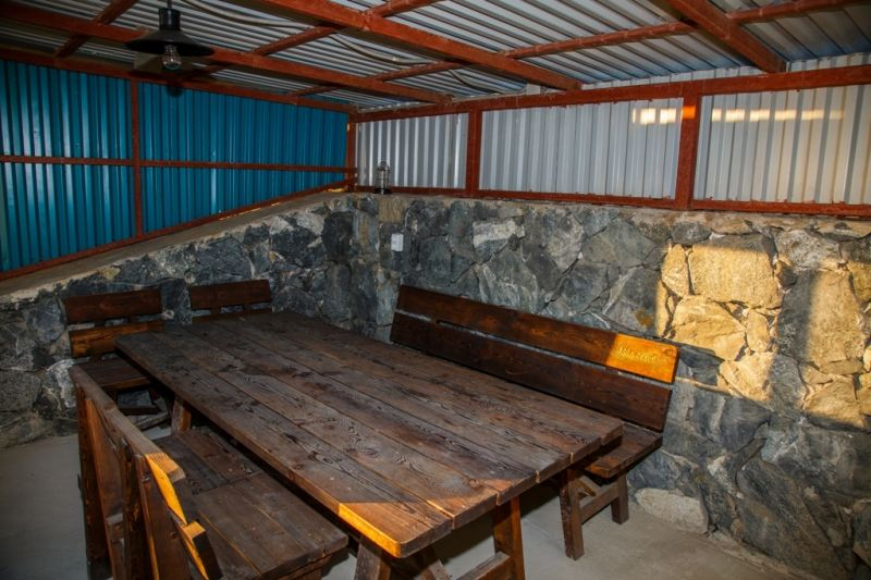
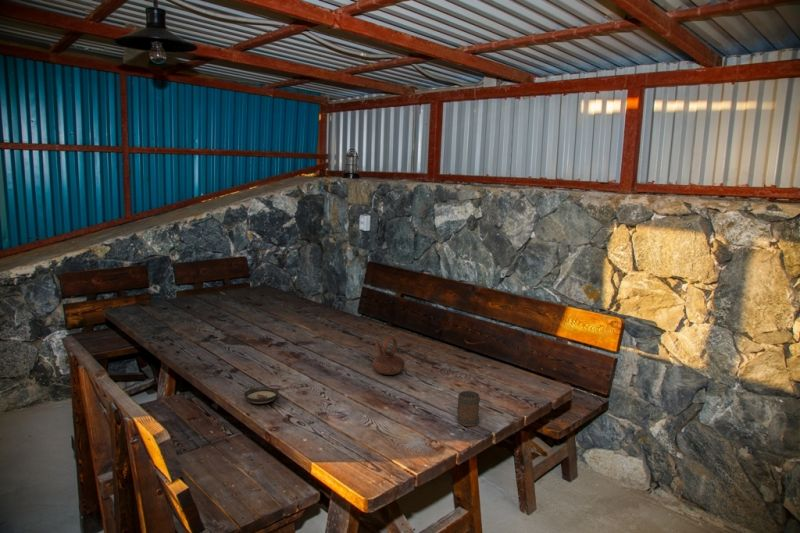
+ mug (467, 407)
+ teapot (386, 353)
+ saucer (261, 396)
